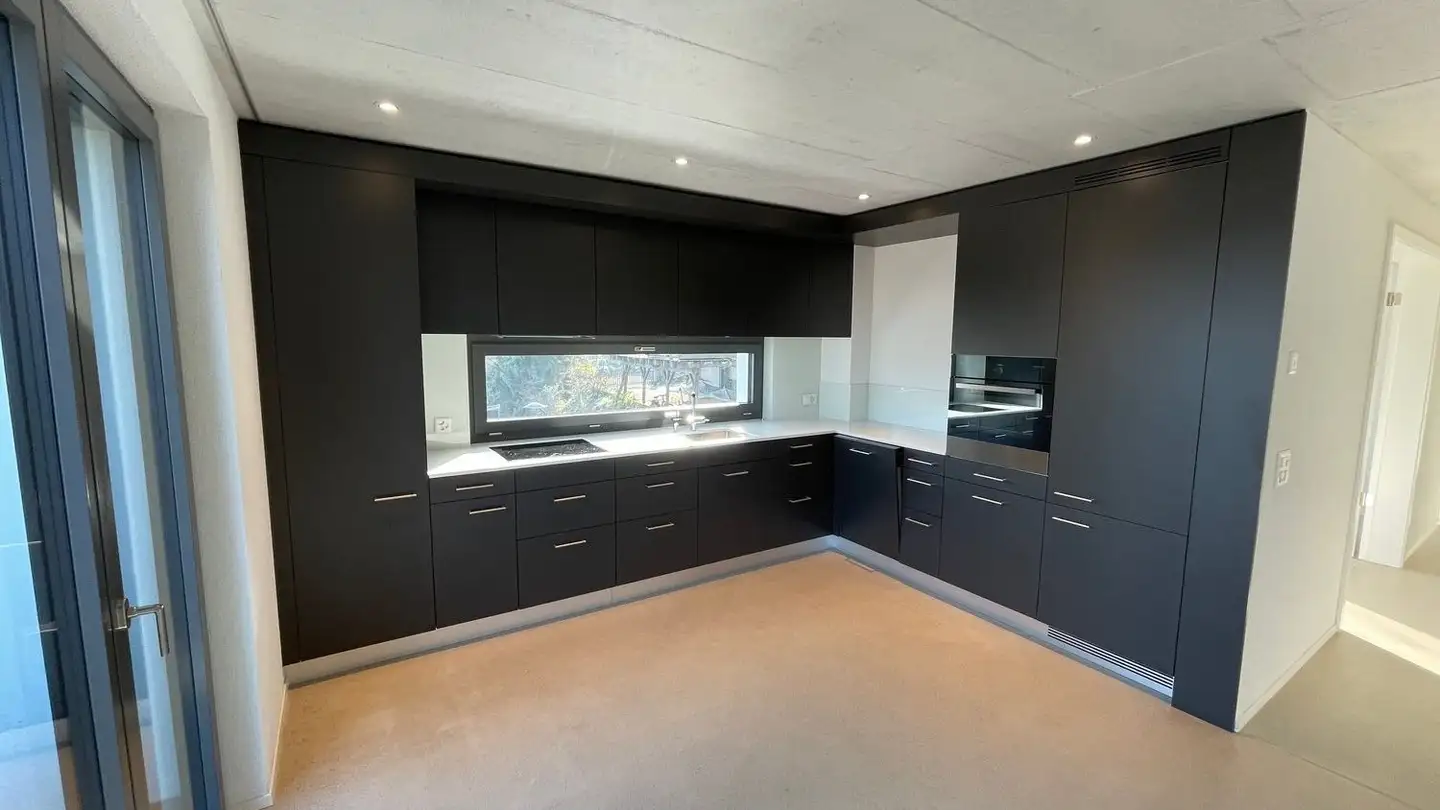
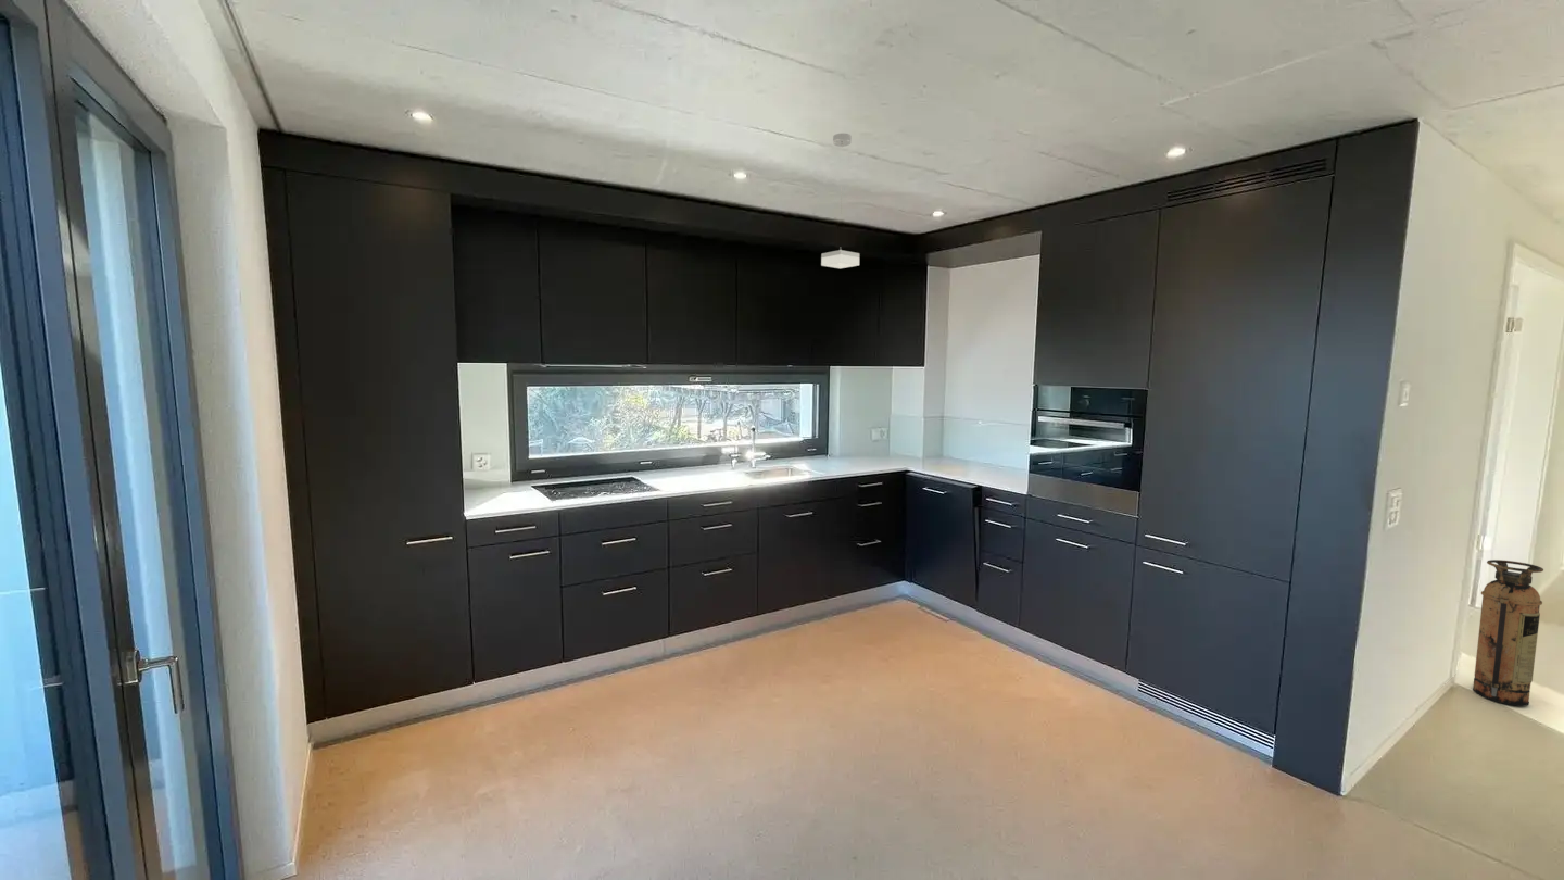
+ pendant lamp (841, 201)
+ fire extinguisher (1505, 631)
